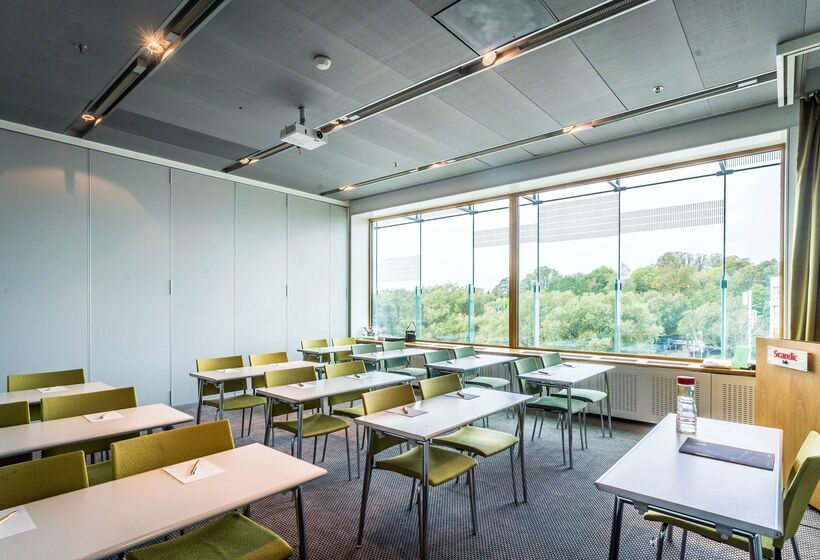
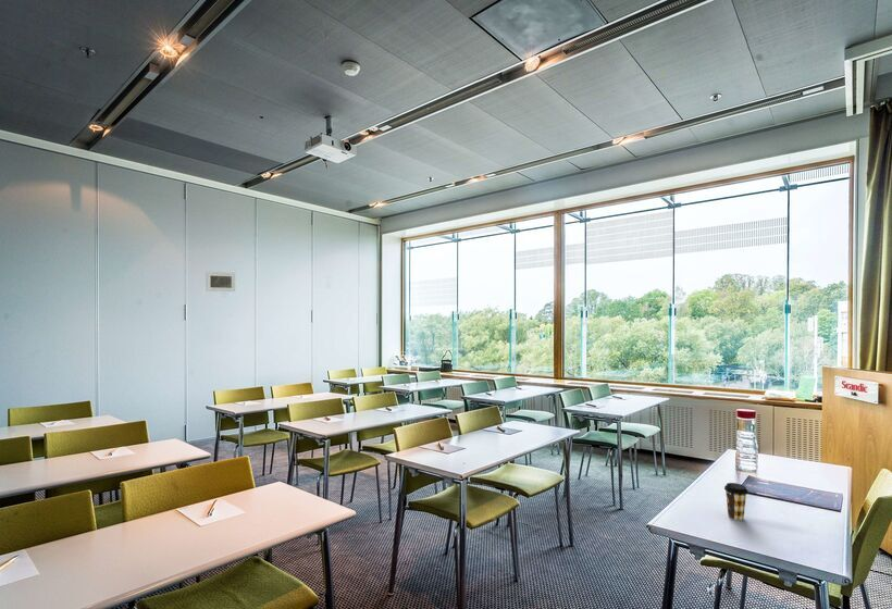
+ coffee cup (735, 501)
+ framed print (221, 282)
